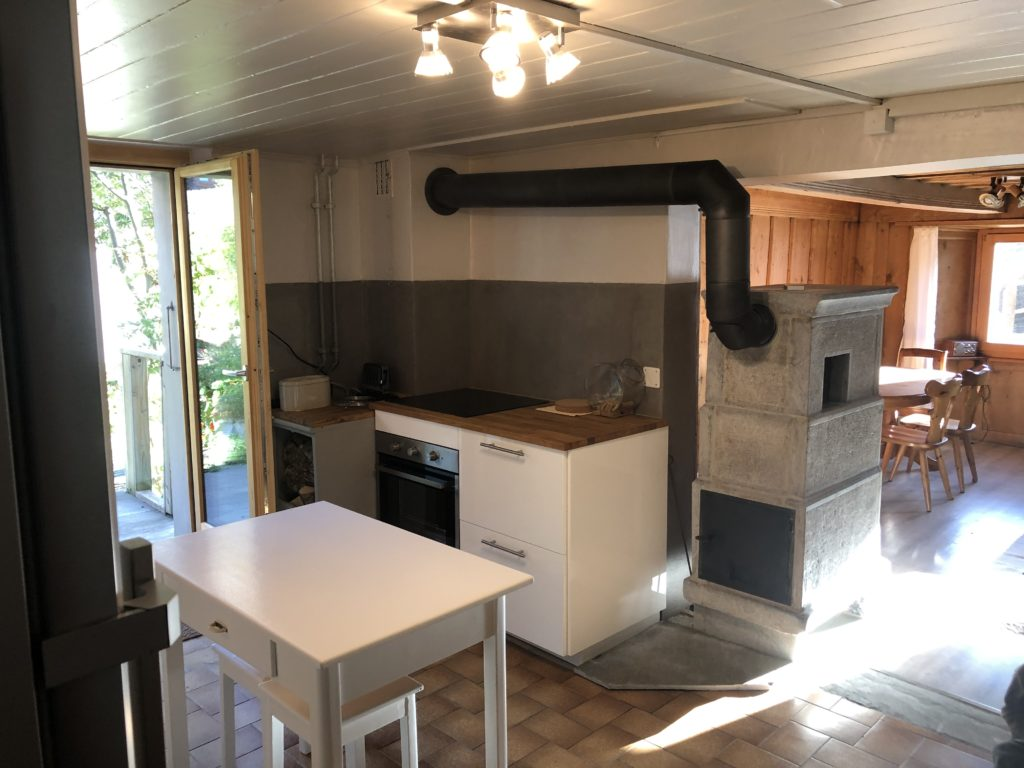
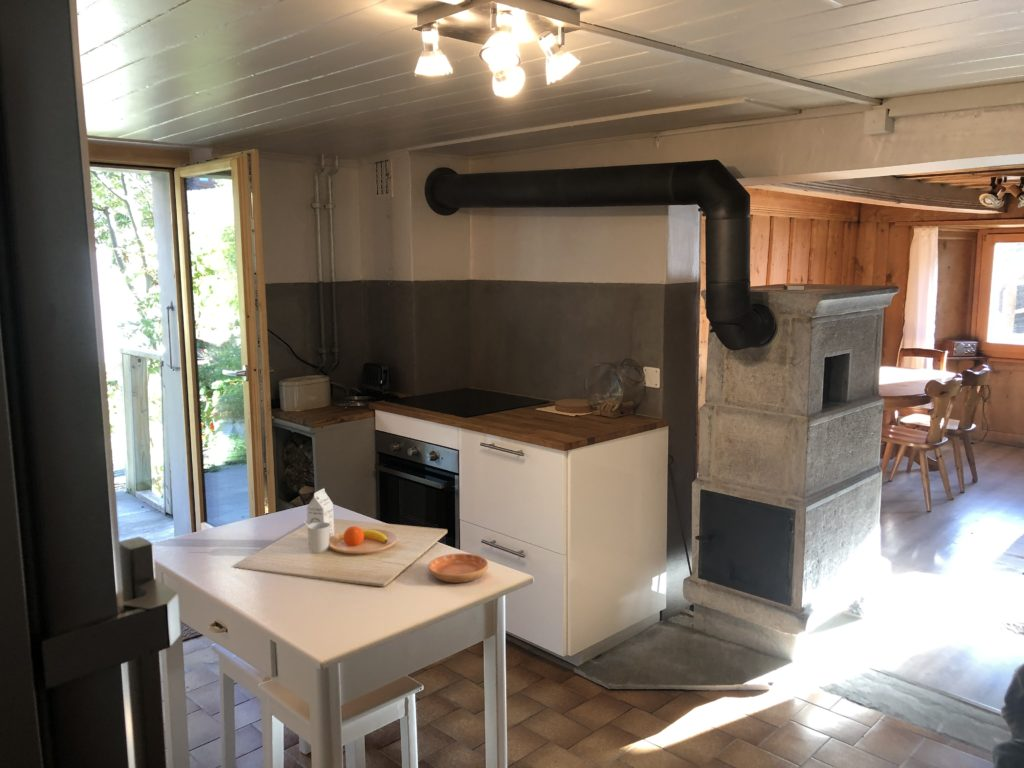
+ saucer (458, 568)
+ cutting board (346, 521)
